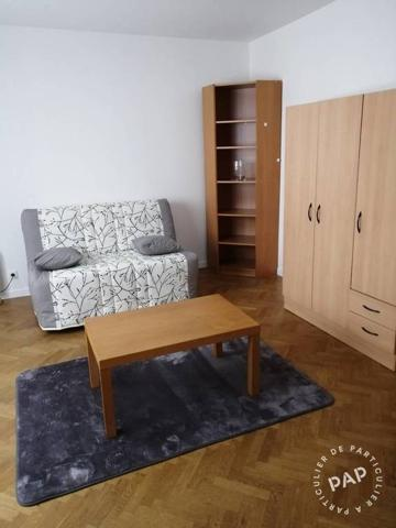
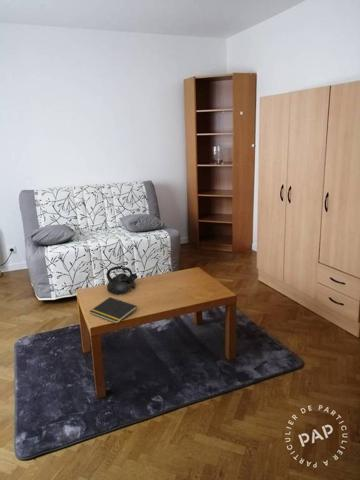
+ notepad (113, 309)
+ teapot (121, 278)
